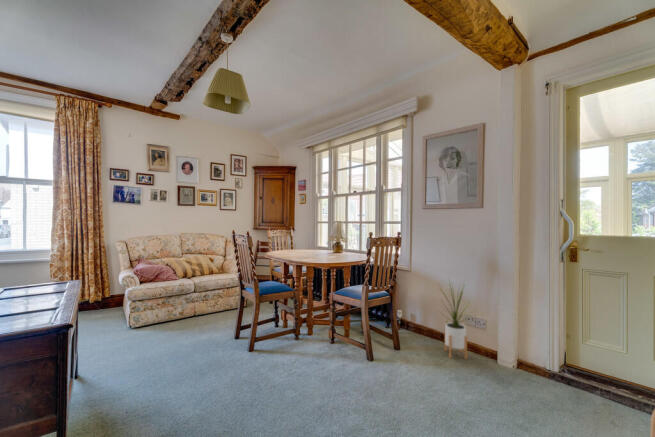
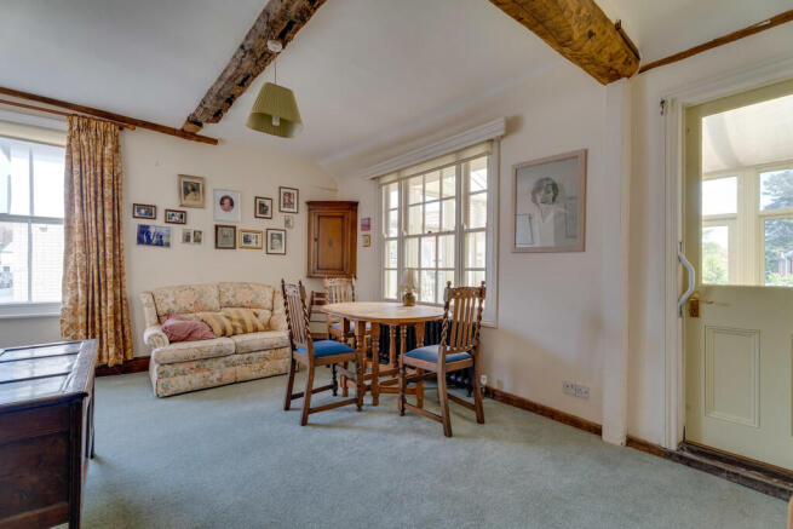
- house plant (456, 316)
